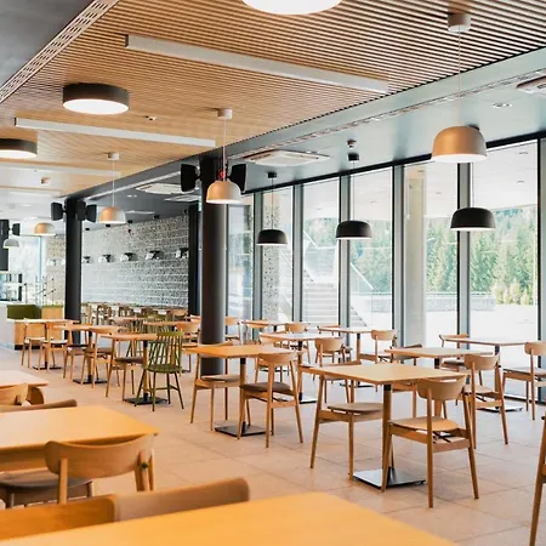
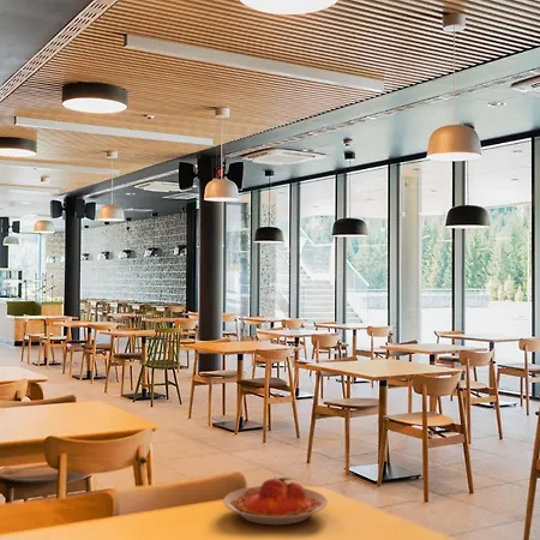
+ plate (275, 493)
